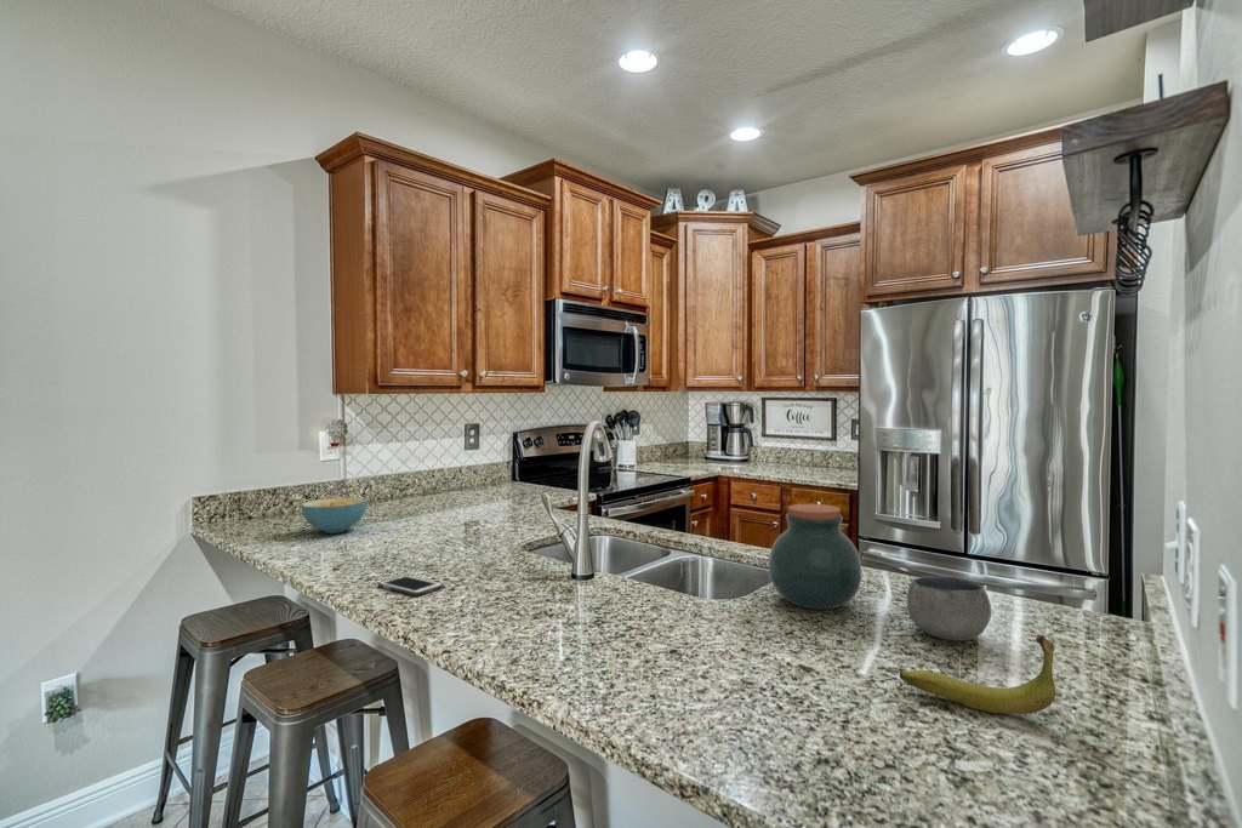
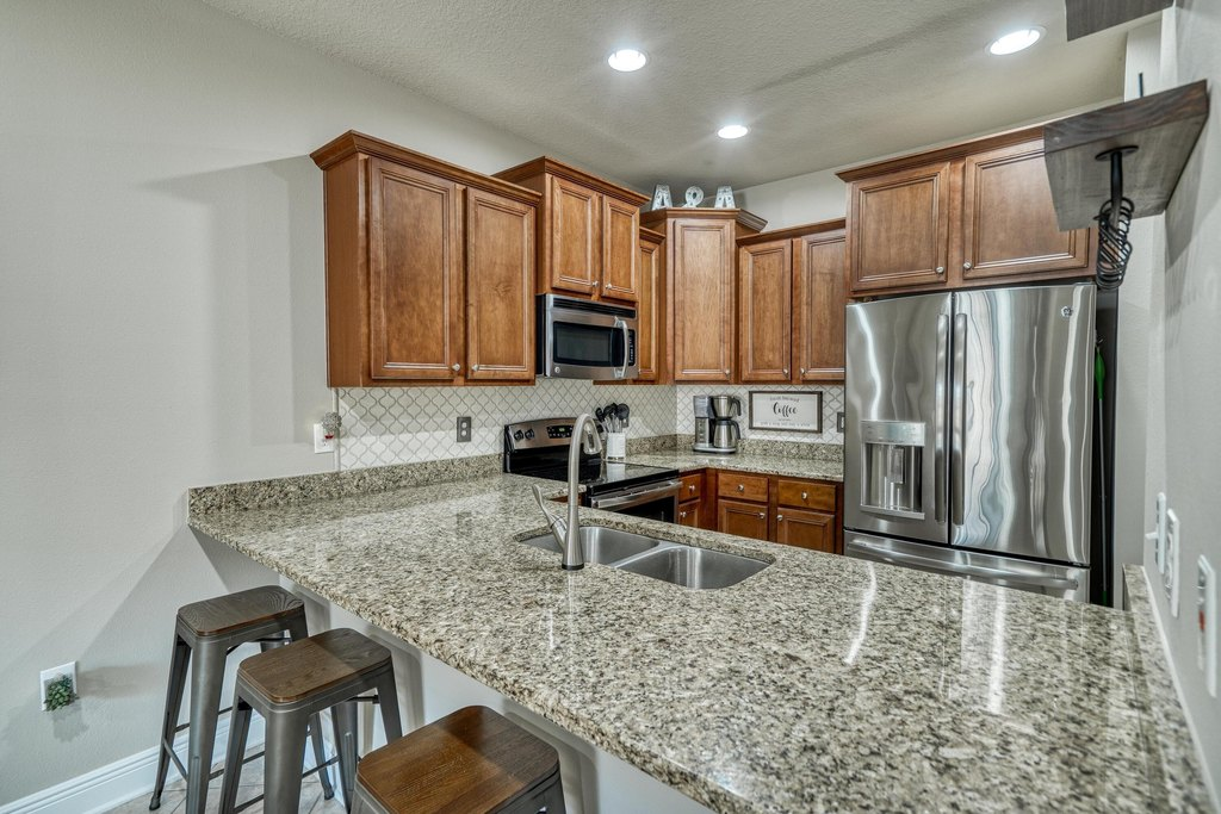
- cereal bowl (335, 516)
- jar (814, 555)
- bowl (947, 609)
- cell phone (410, 584)
- banana (970, 683)
